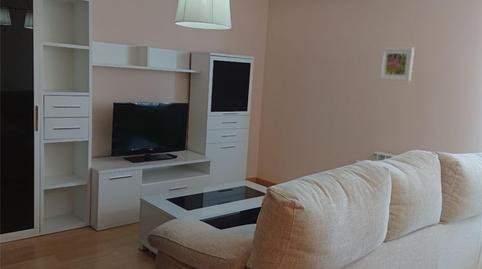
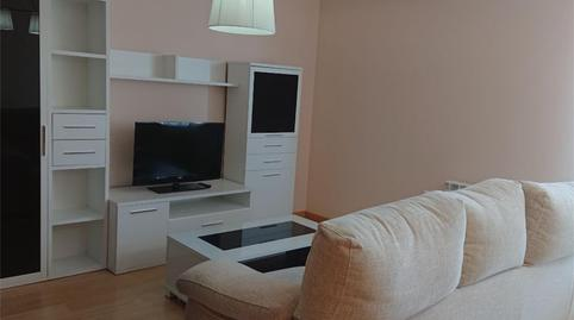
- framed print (396, 64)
